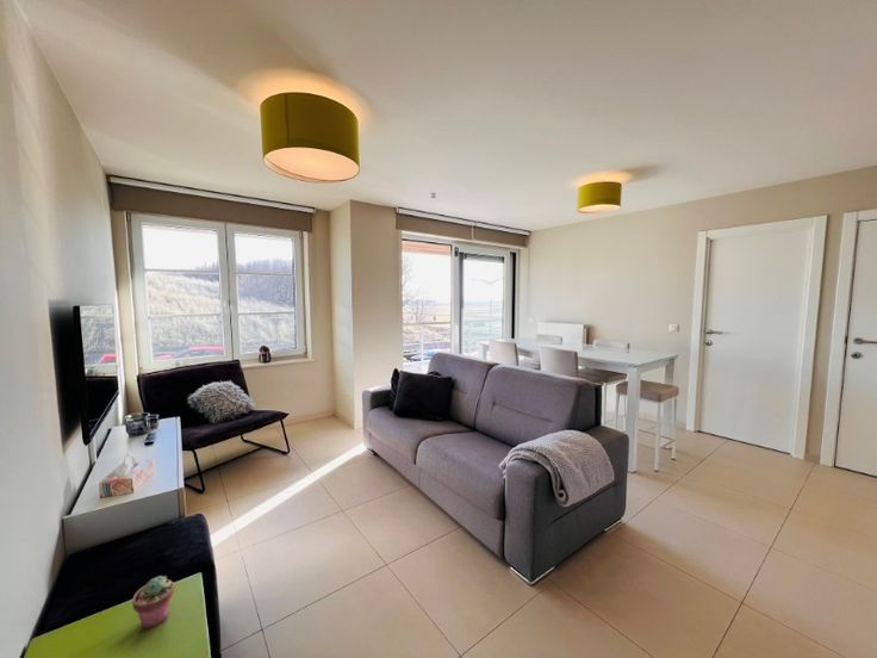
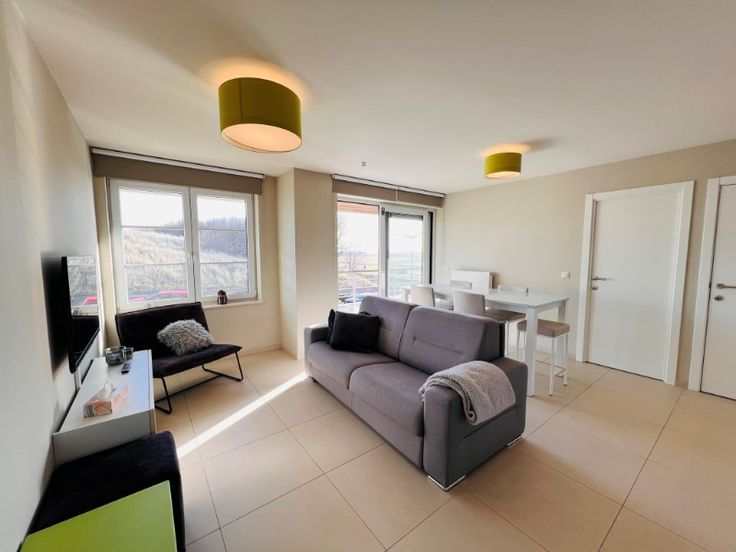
- potted succulent (154, 598)
